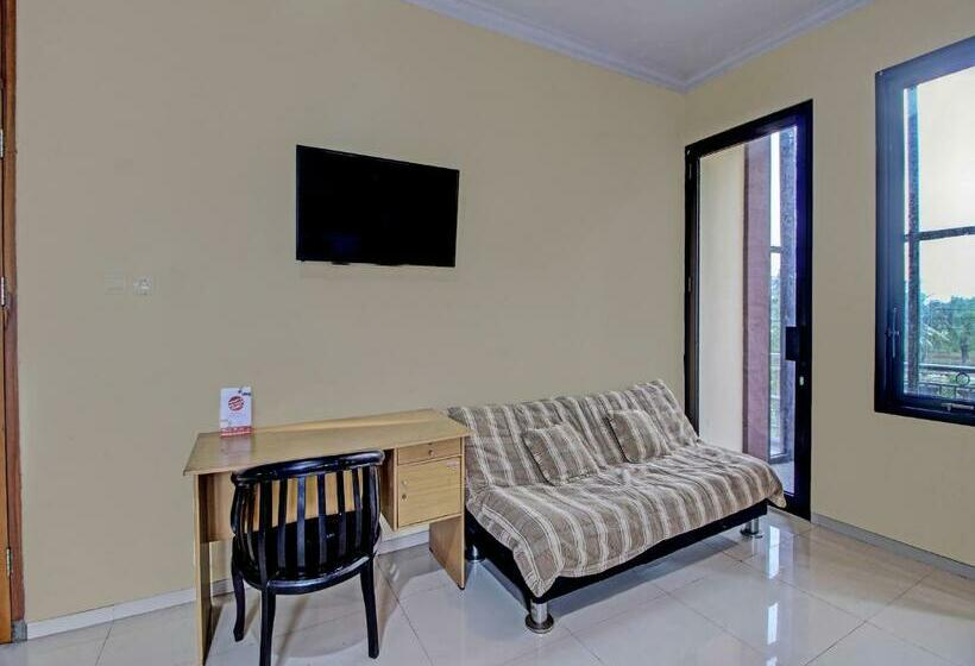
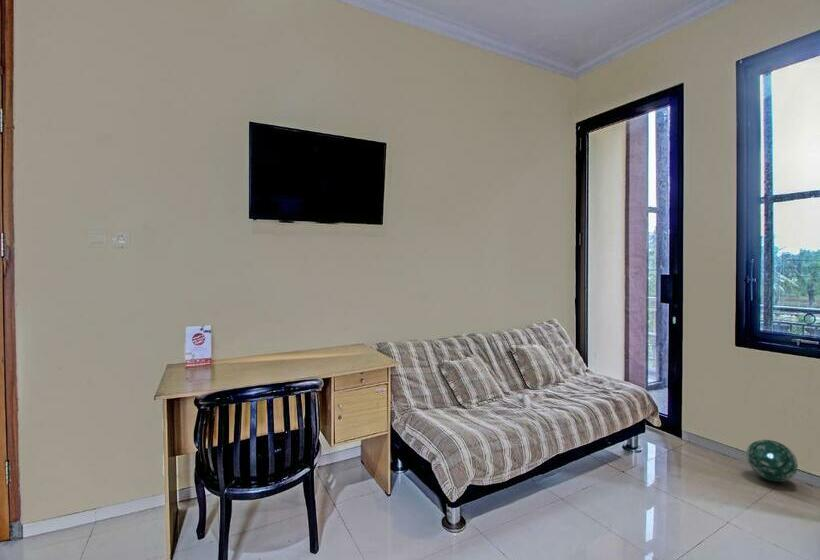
+ ball (772, 461)
